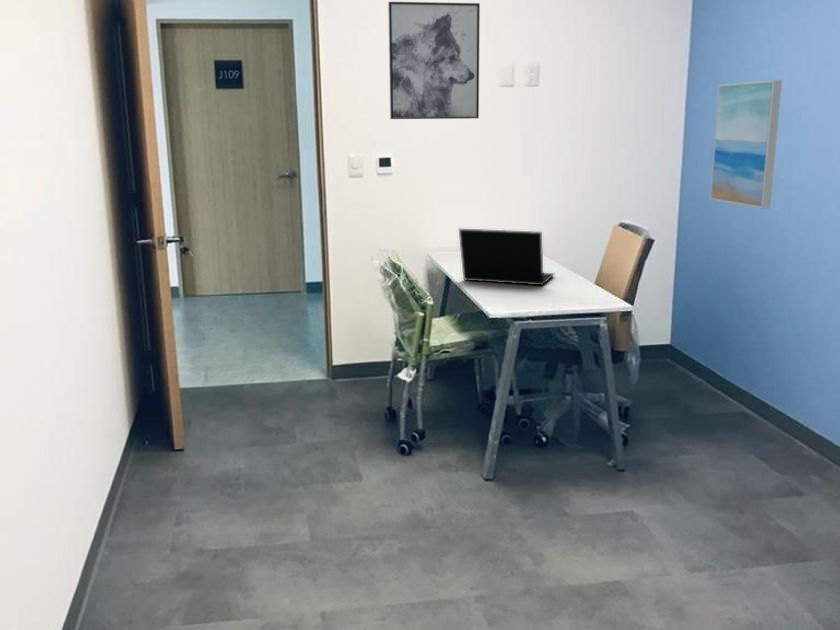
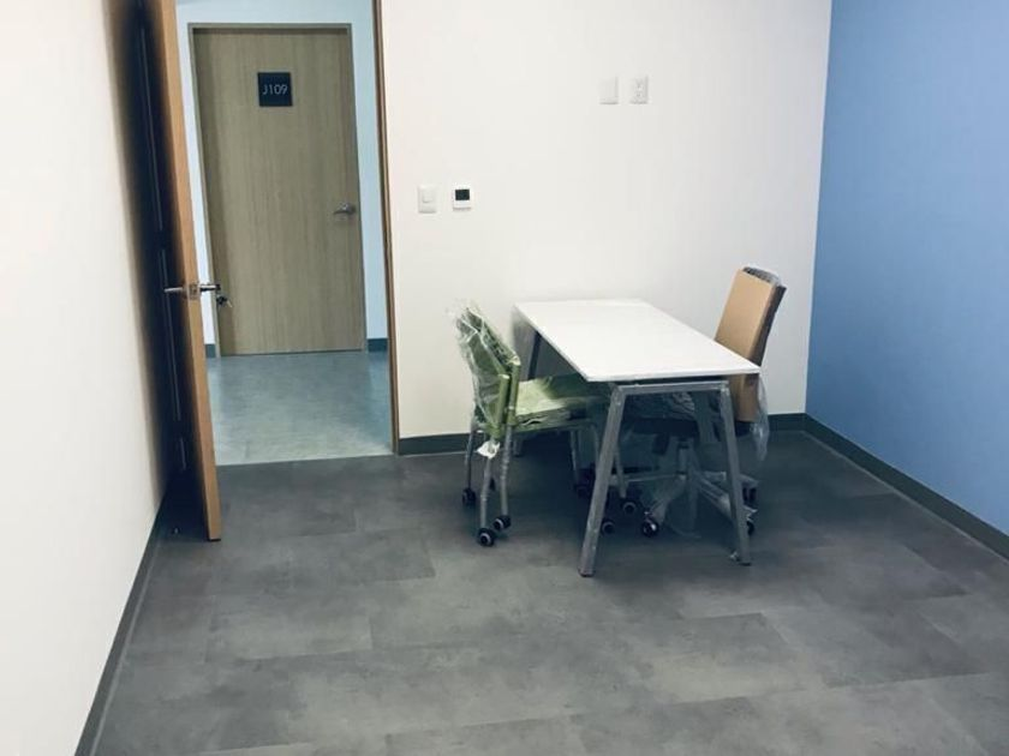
- laptop (507, 253)
- wall art (743, 144)
- wall art (434, 61)
